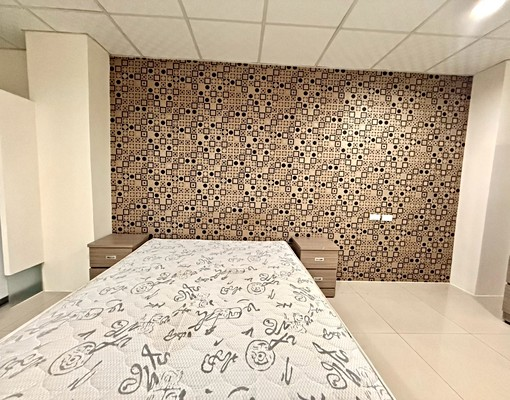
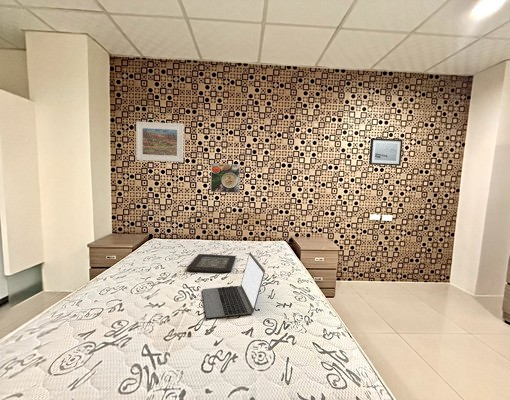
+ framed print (160, 142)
+ decorative tray (213, 262)
+ wall art (385, 152)
+ laptop (231, 286)
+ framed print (225, 178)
